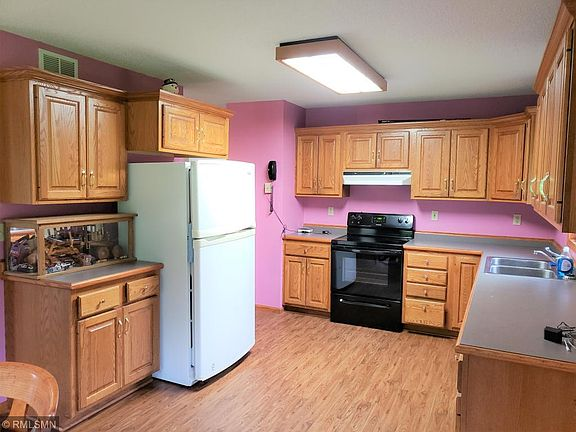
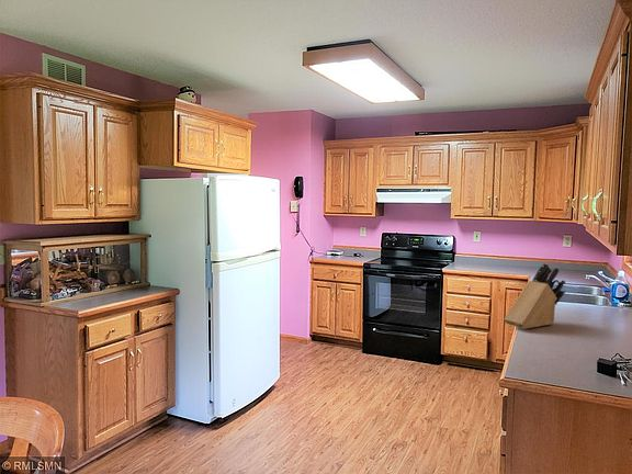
+ knife block (535, 294)
